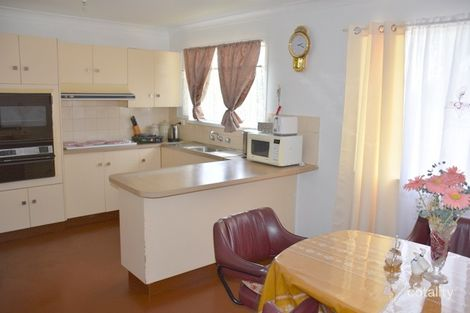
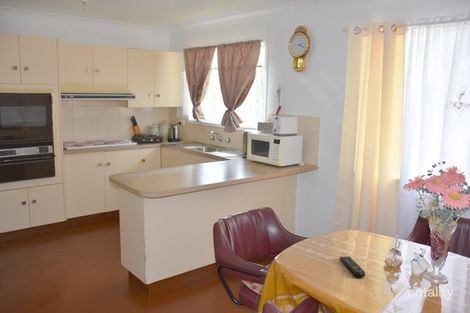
+ remote control (351, 265)
